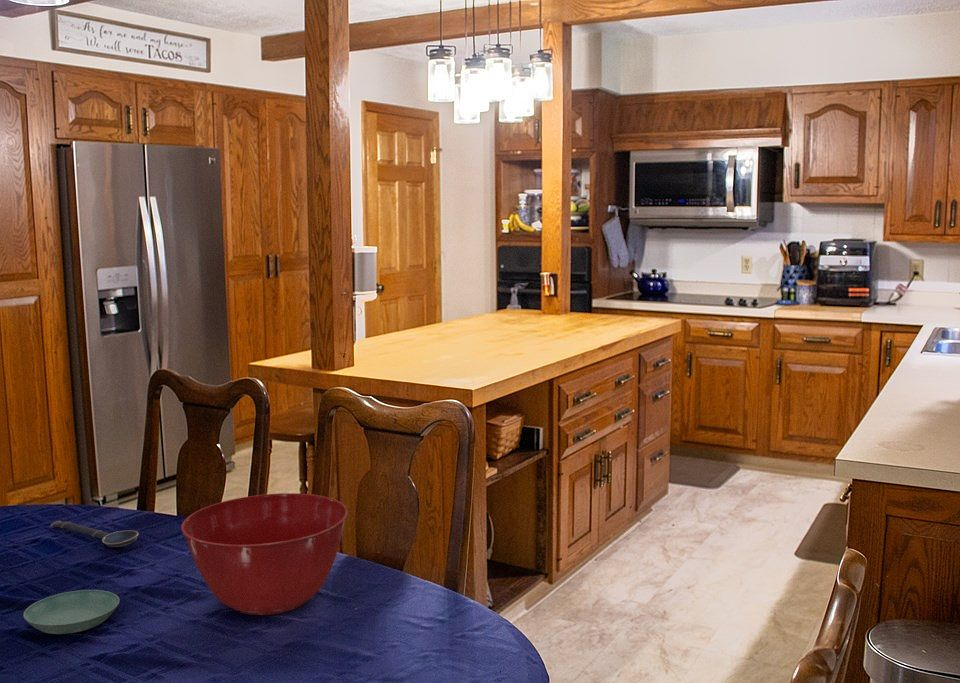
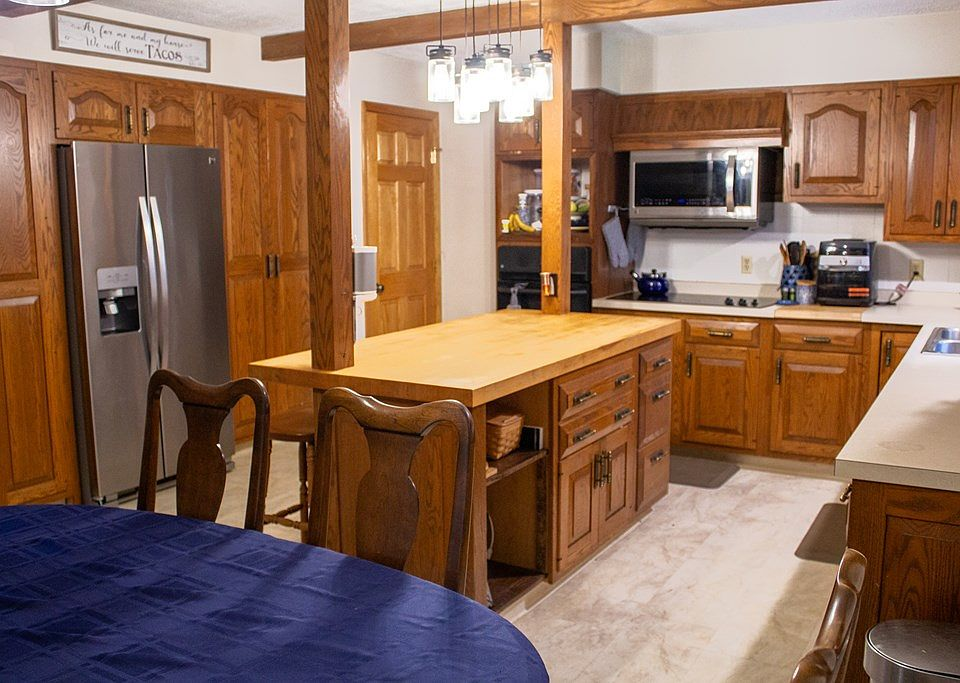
- spoon (96, 530)
- mixing bowl (267, 557)
- saucer (72, 613)
